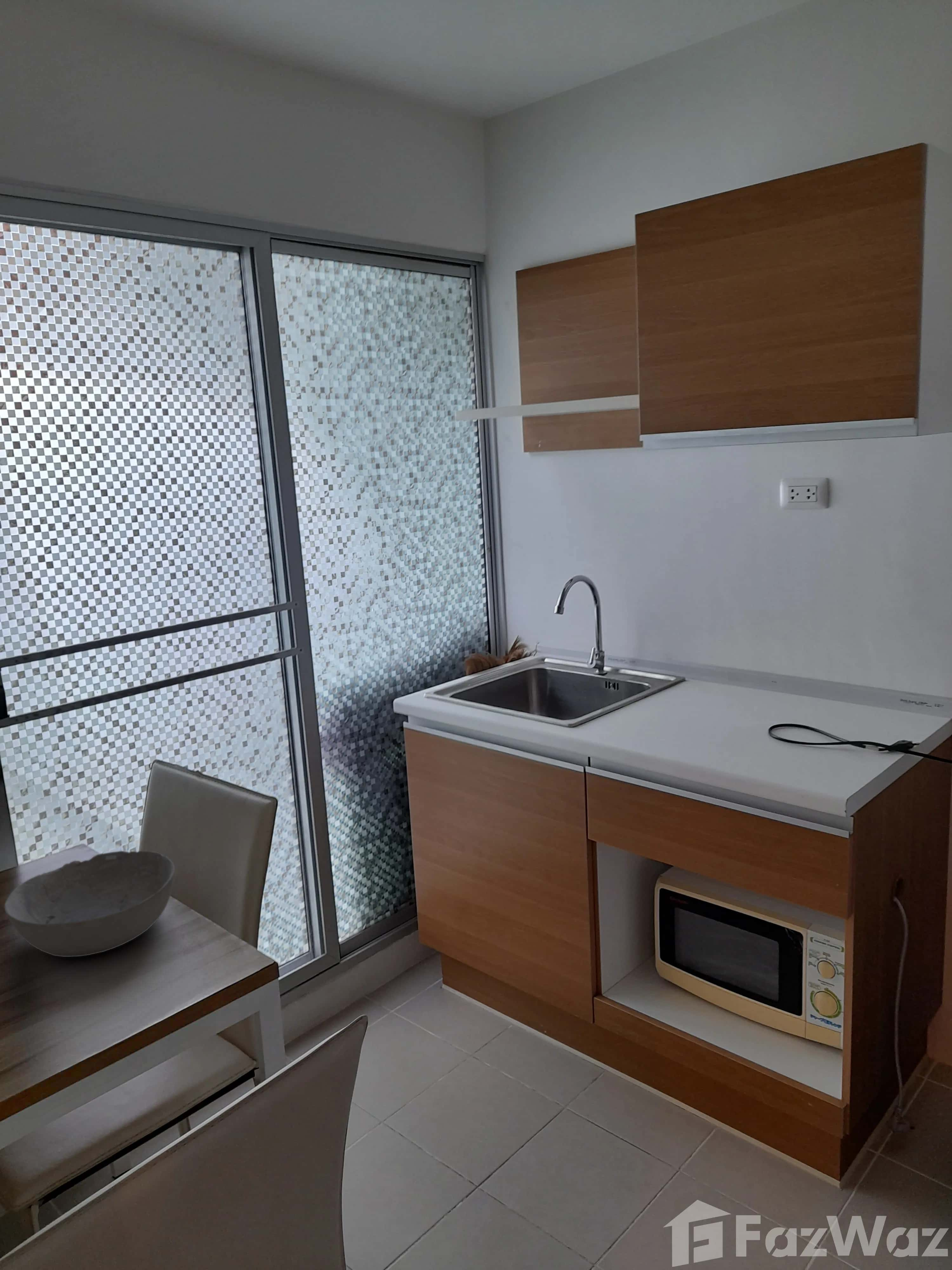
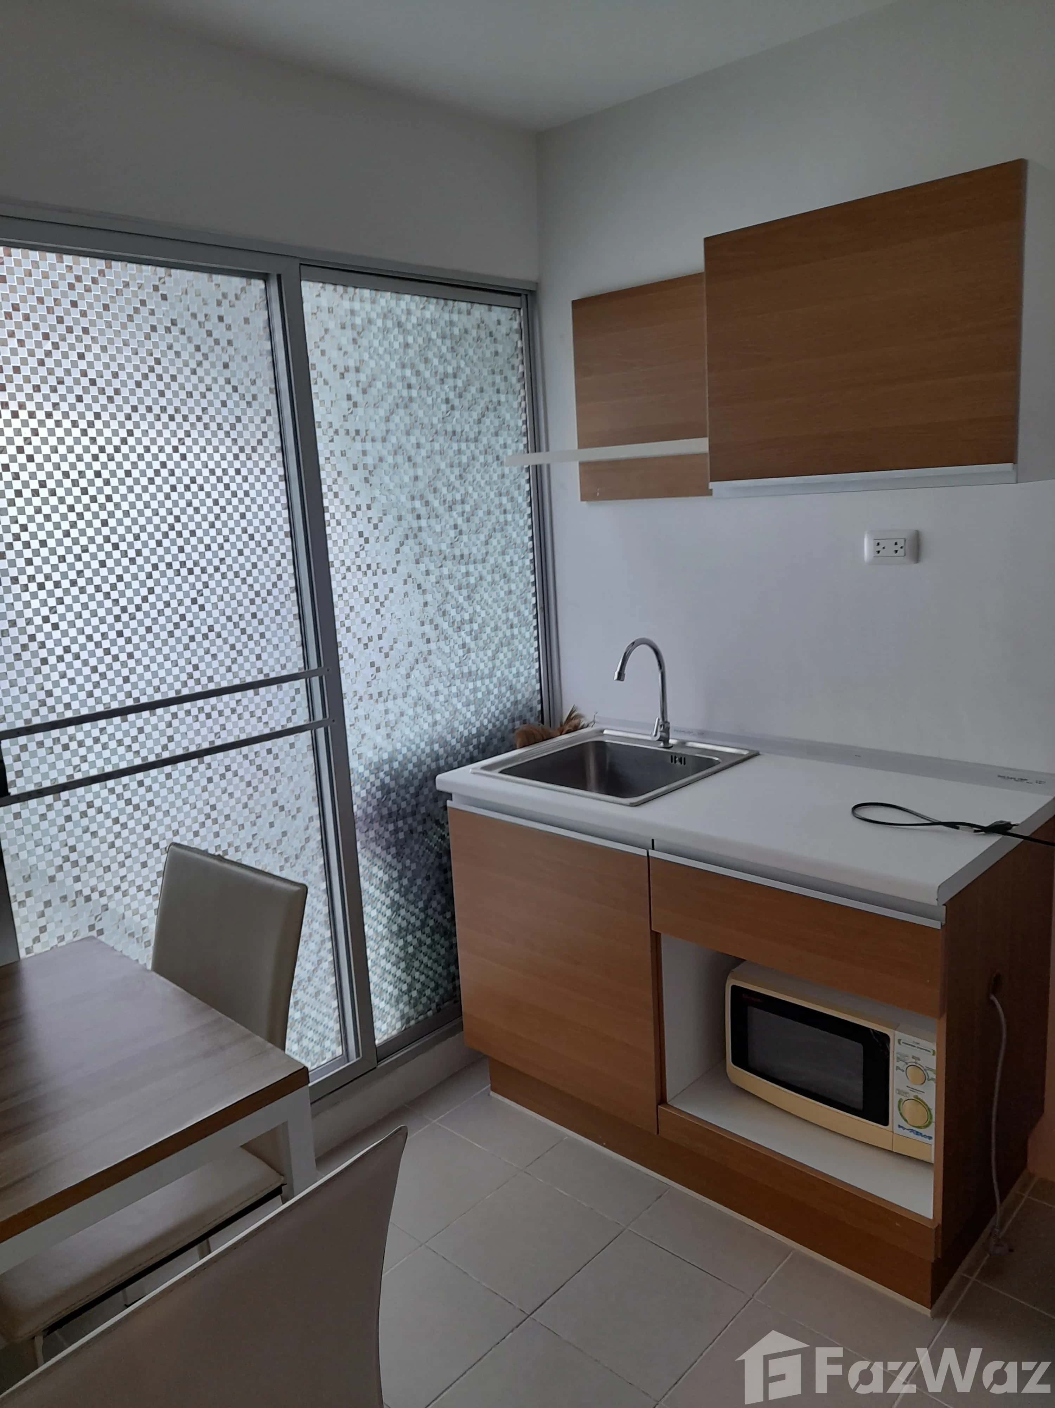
- bowl (95, 908)
